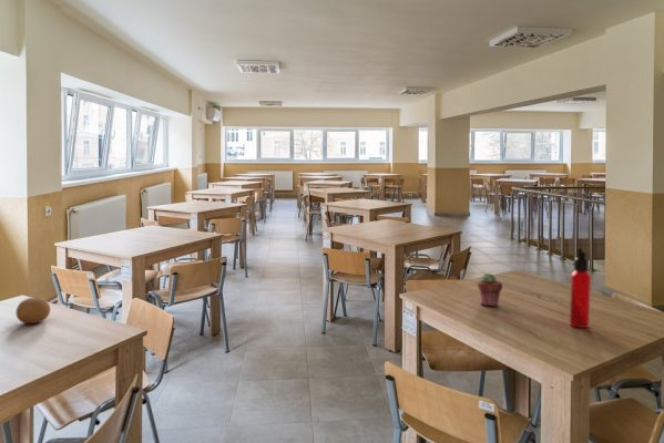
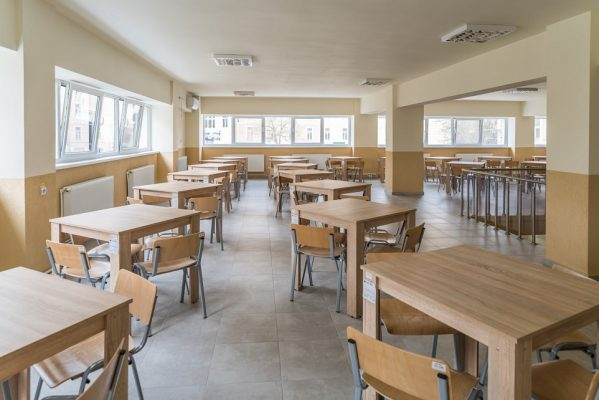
- water bottle (580, 287)
- fruit (33, 310)
- potted succulent (489, 288)
